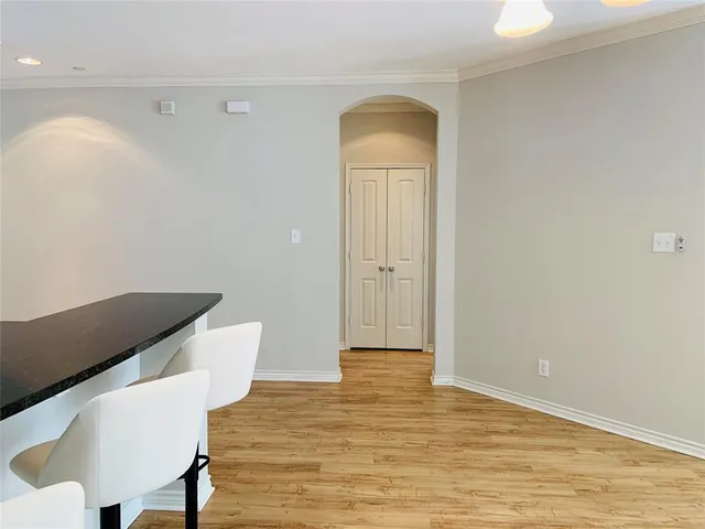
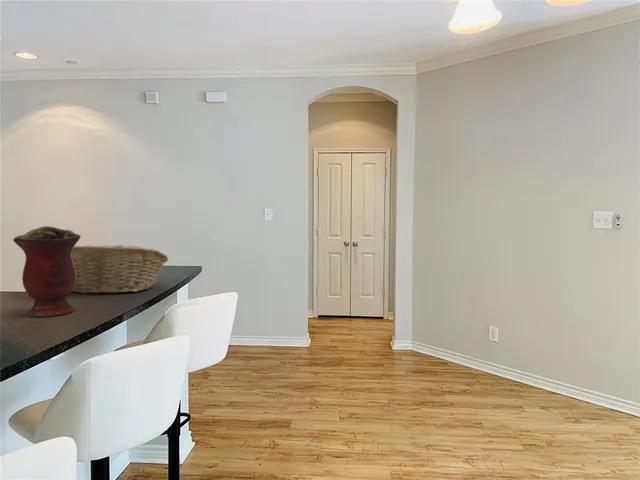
+ vase (49, 269)
+ fruit basket (108, 265)
